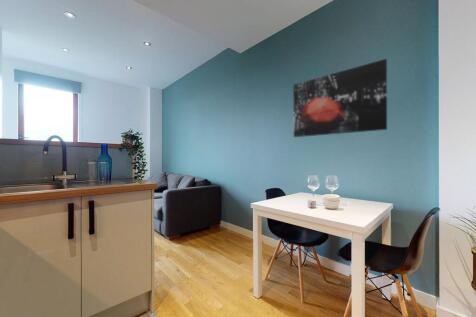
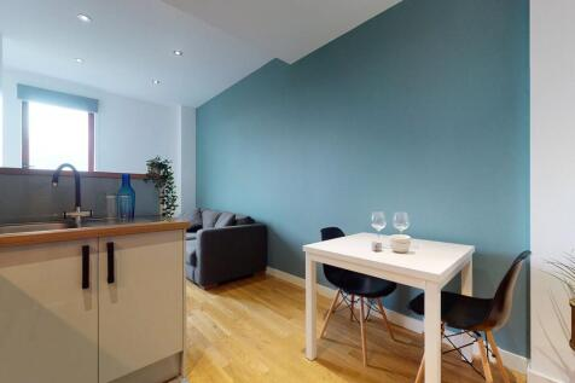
- wall art (333, 103)
